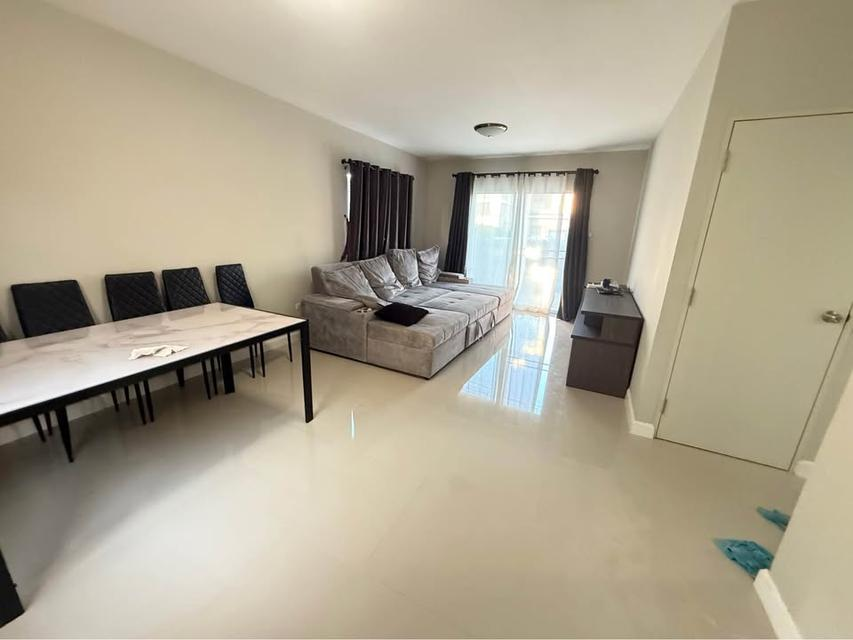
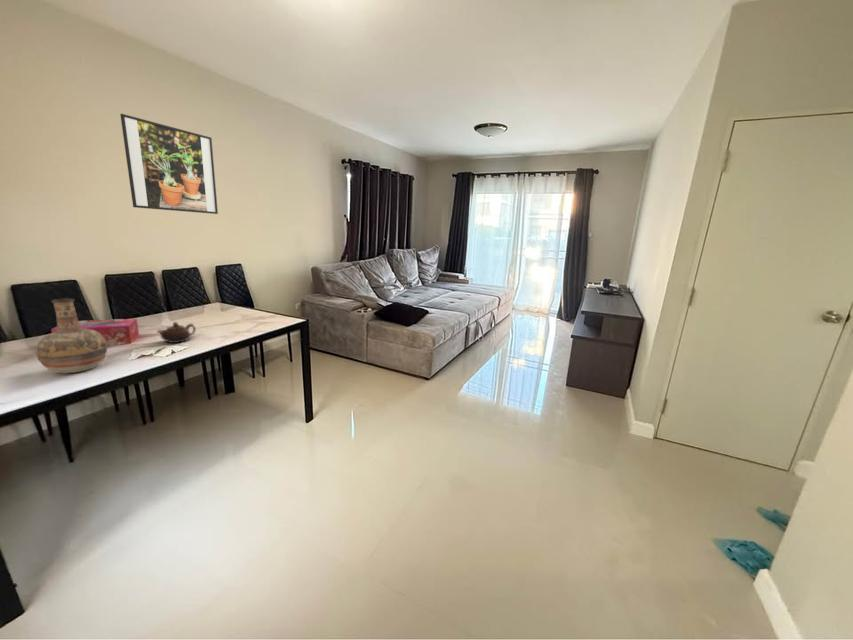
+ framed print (175, 170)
+ teapot (177, 331)
+ vase (70, 335)
+ tissue box (98, 332)
